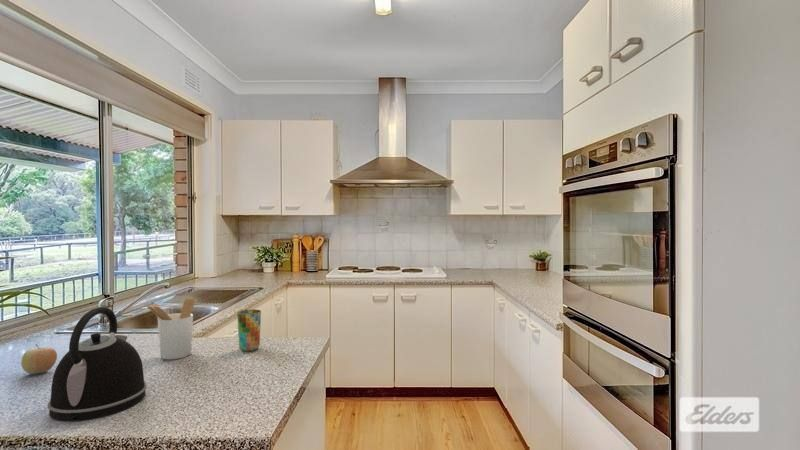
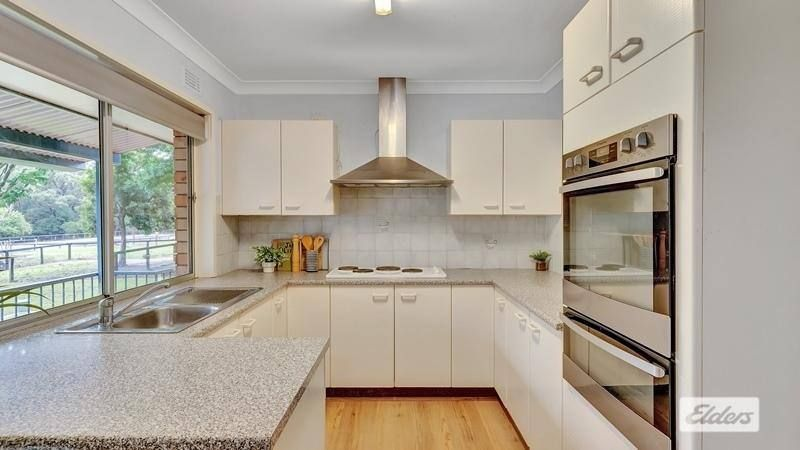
- cup (249, 330)
- utensil holder (169, 328)
- fruit (39, 357)
- kettle (99, 354)
